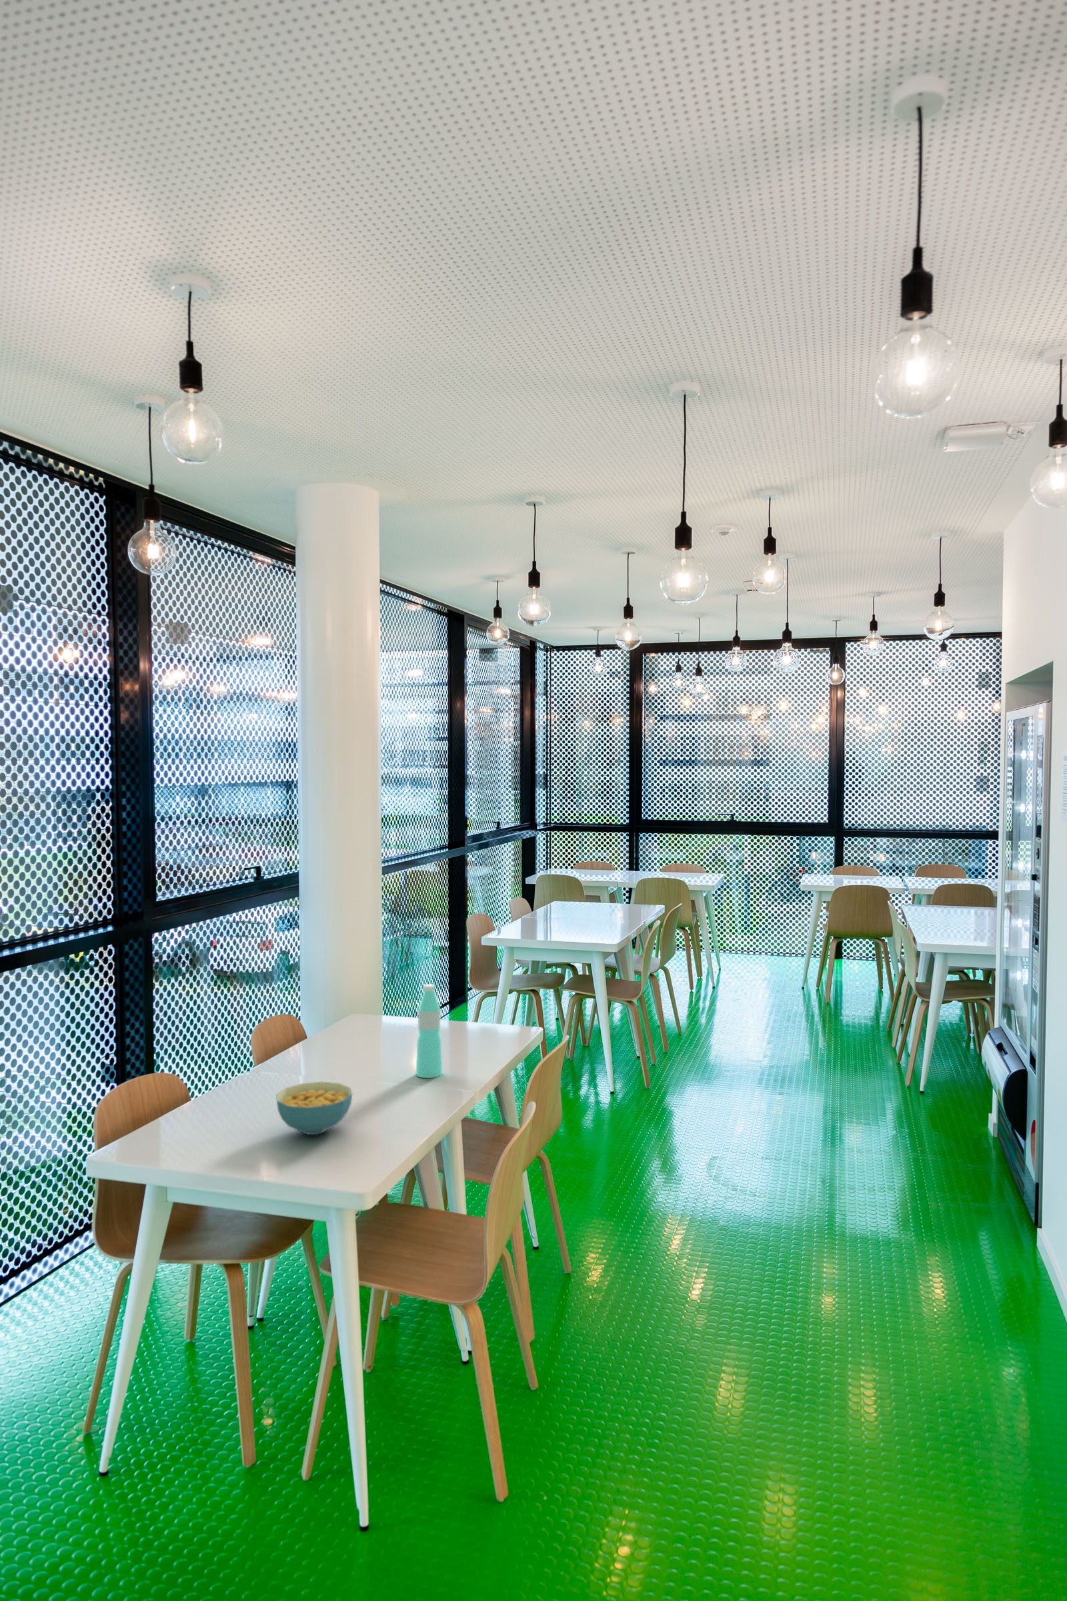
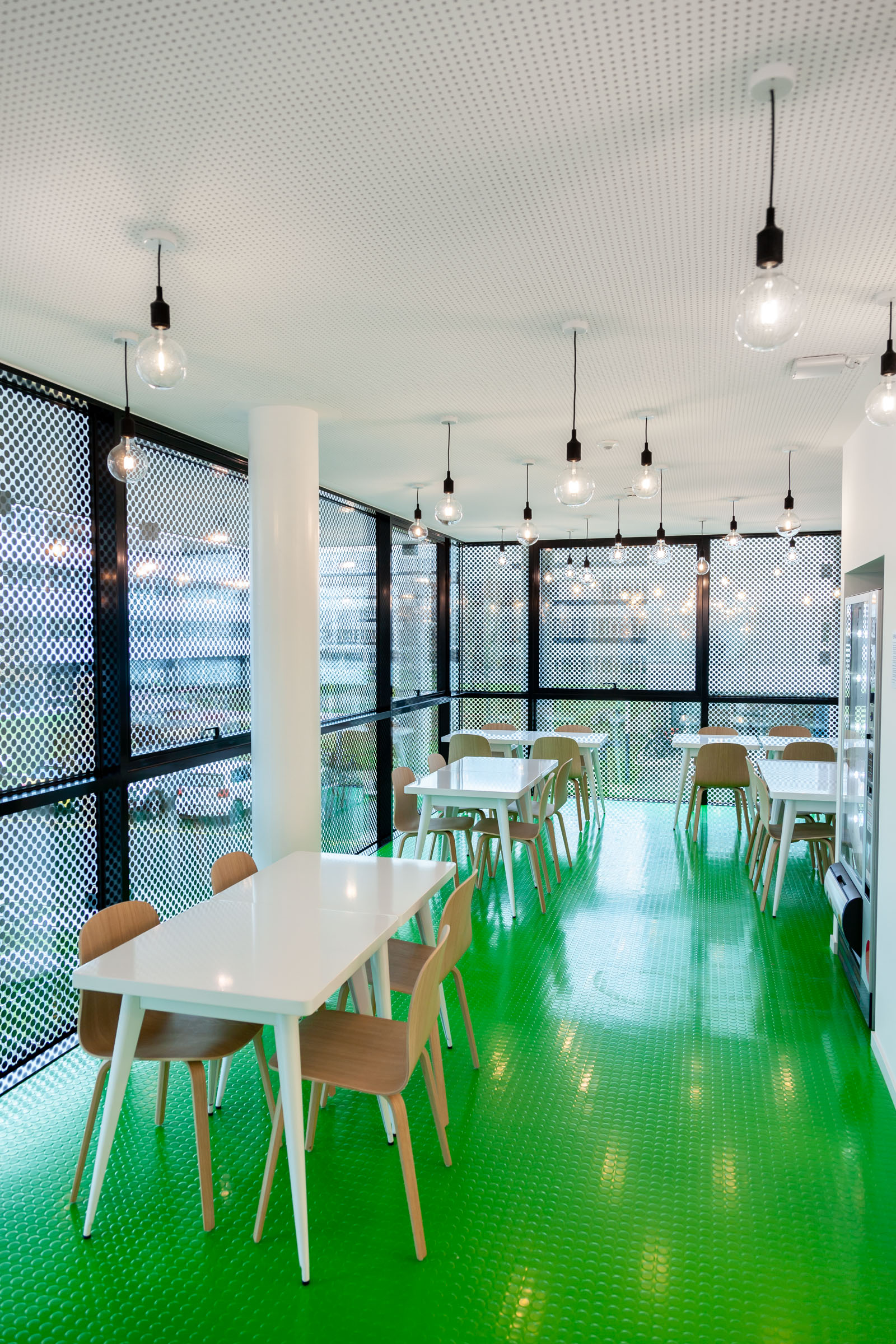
- water bottle (429, 1029)
- cereal bowl (314, 1113)
